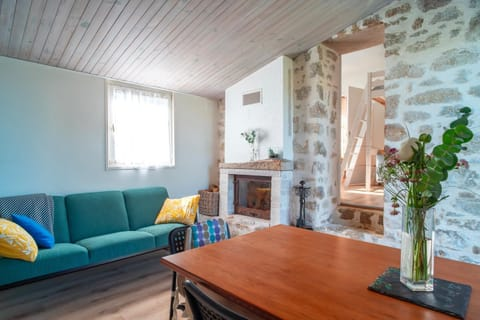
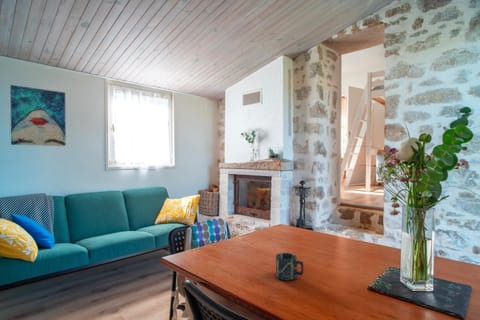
+ wall art (39, 117)
+ cup (289, 266)
